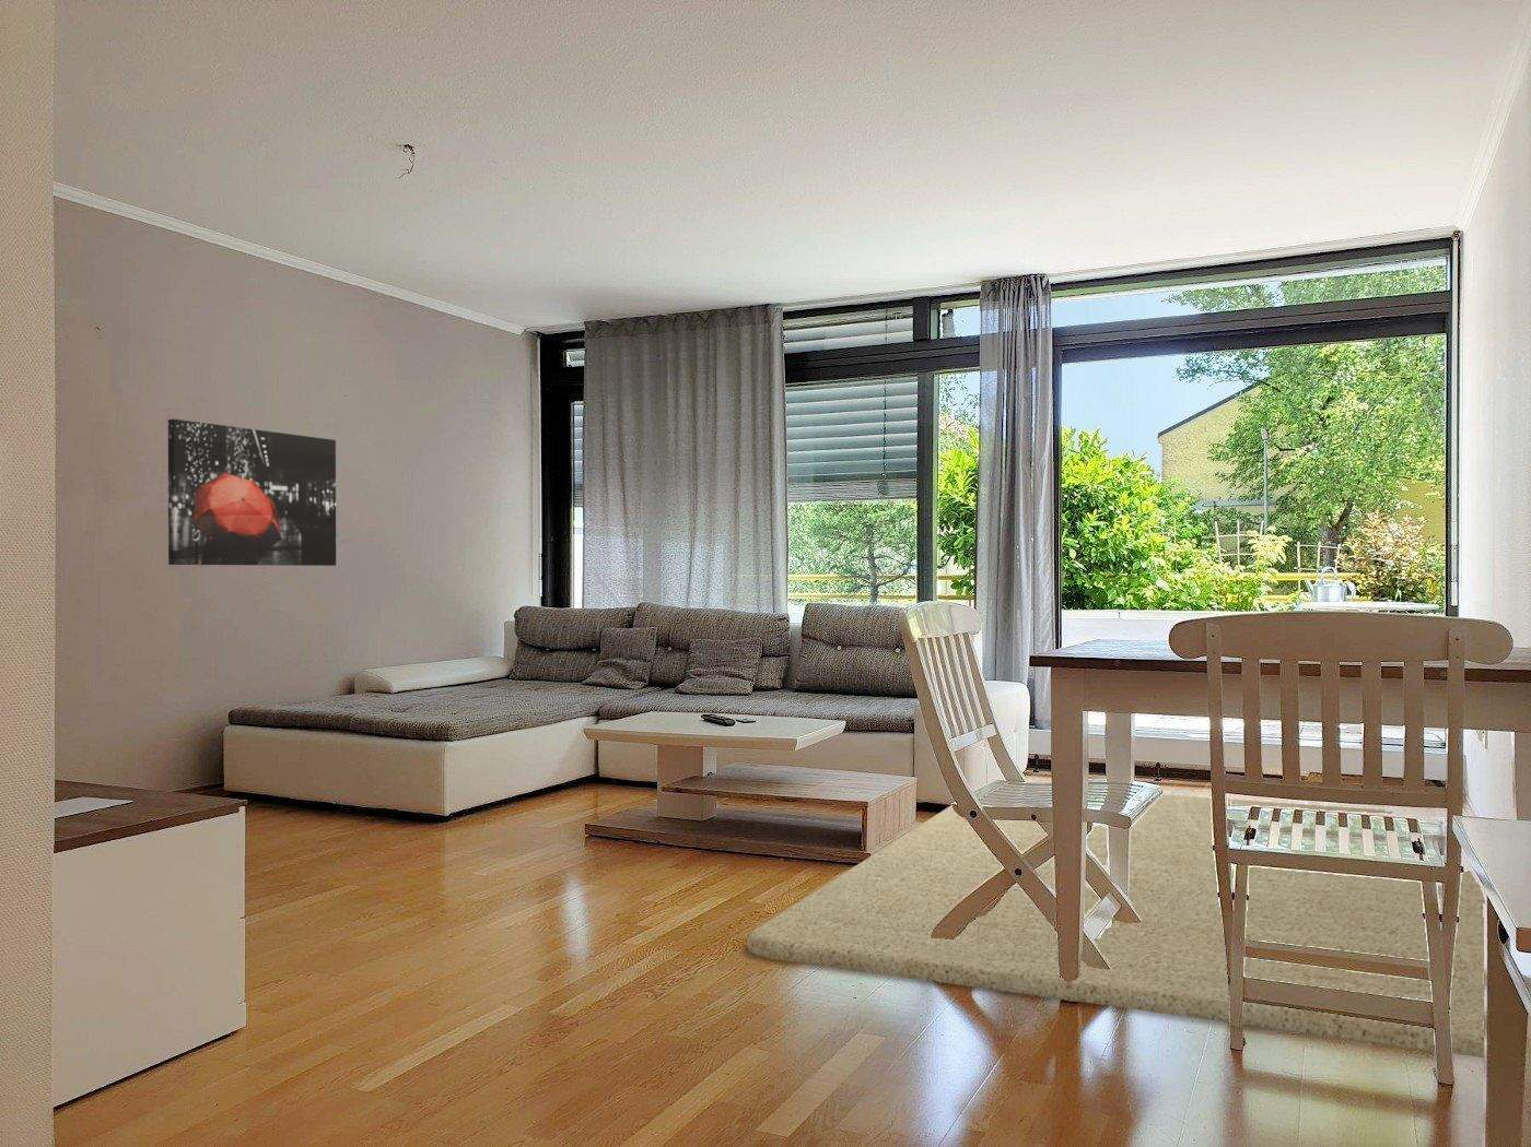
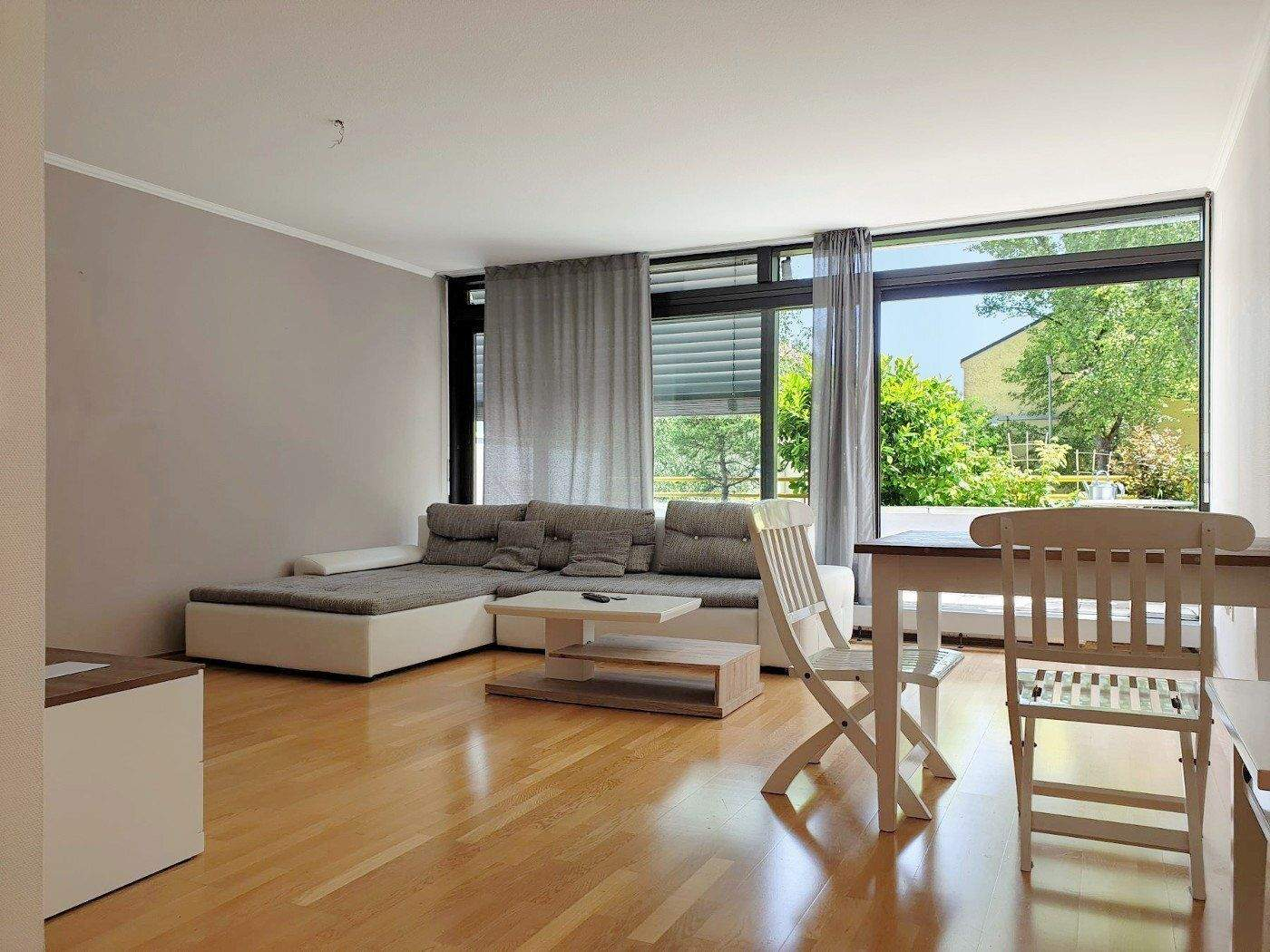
- wall art (258, 498)
- rug (1199, 874)
